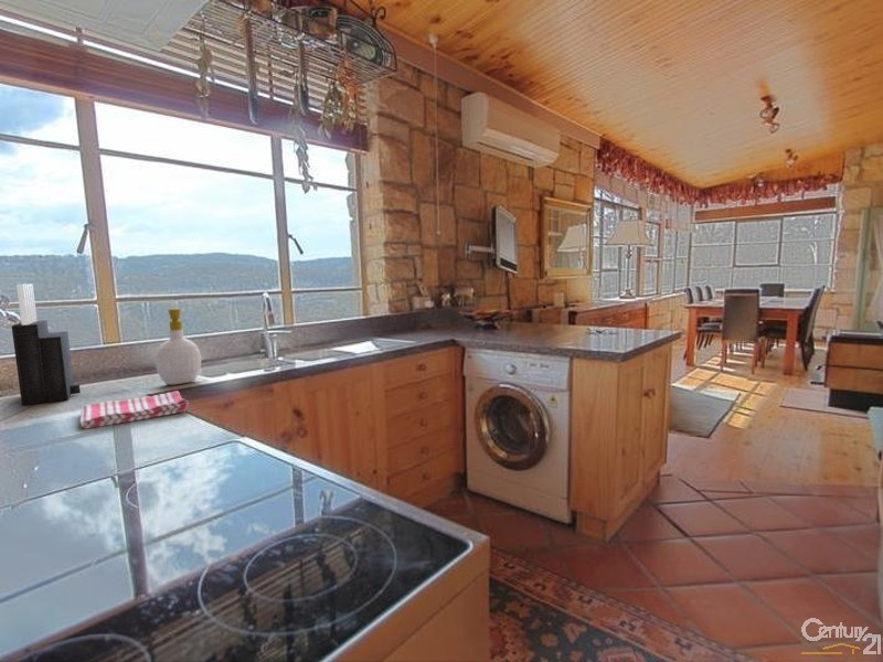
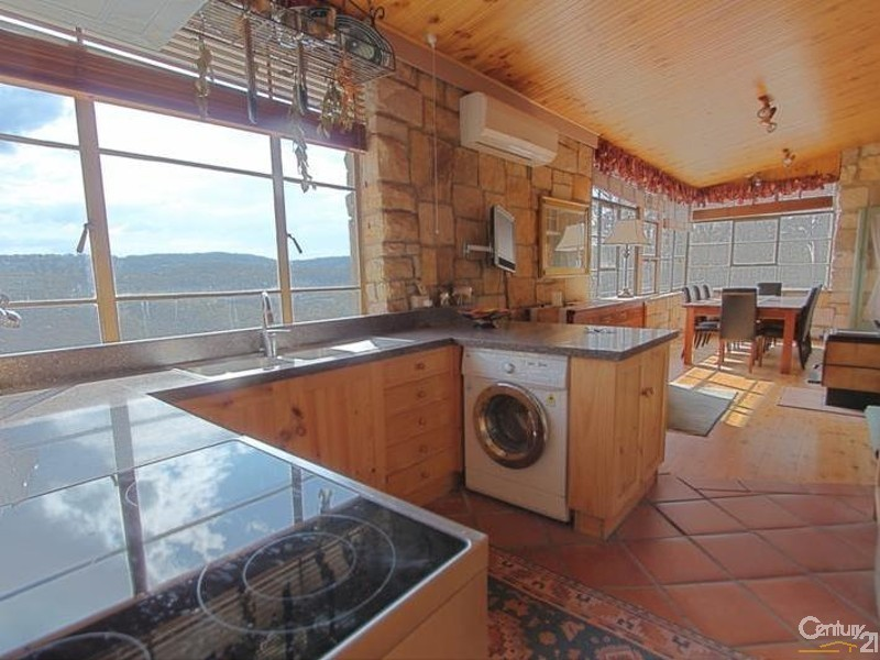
- soap bottle (177, 345)
- dish towel (134, 406)
- knife block (47, 340)
